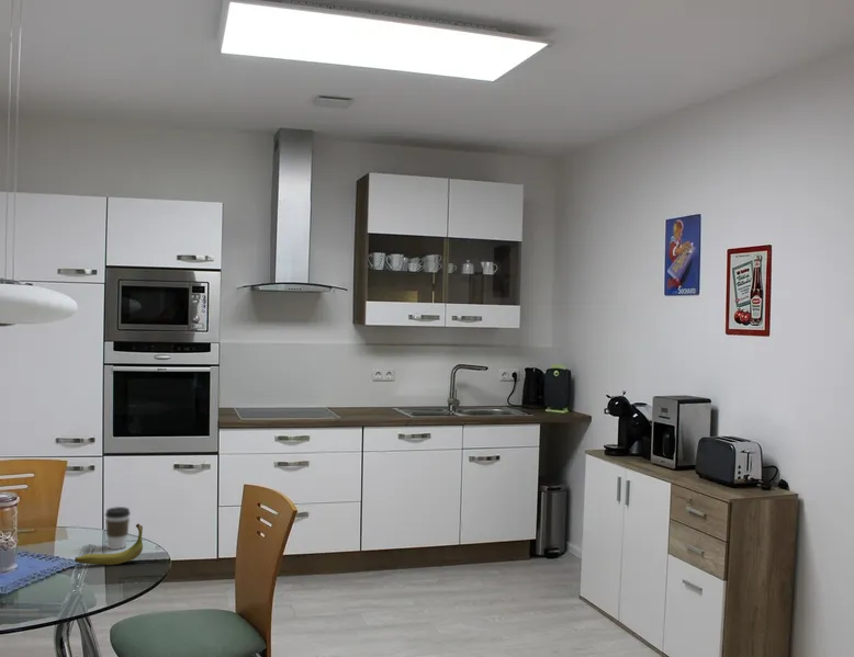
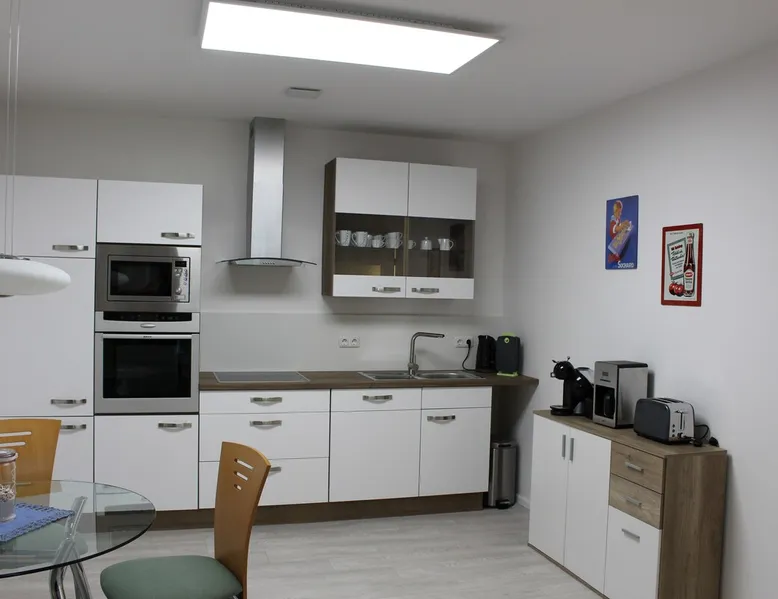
- banana (109, 554)
- coffee cup (116, 528)
